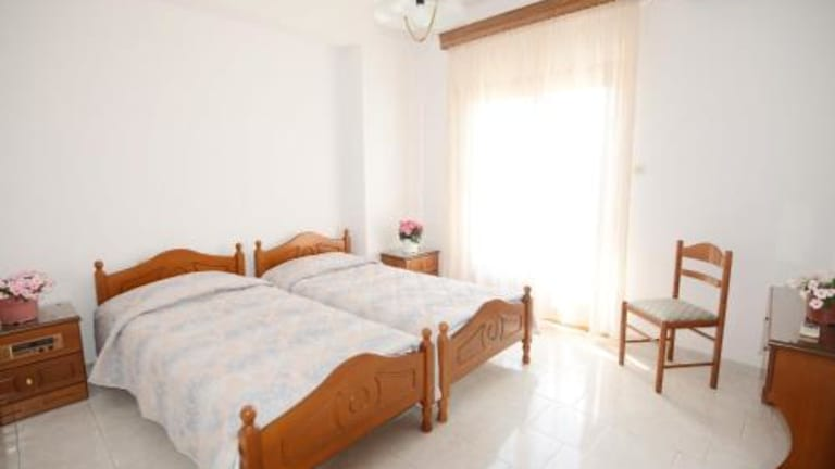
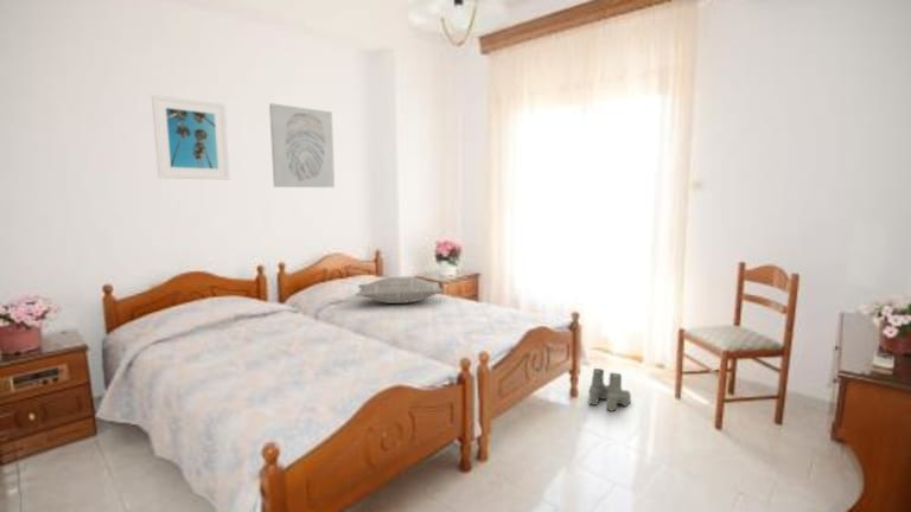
+ boots (610, 385)
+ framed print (192, 139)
+ pillow (400, 289)
+ wall art (304, 148)
